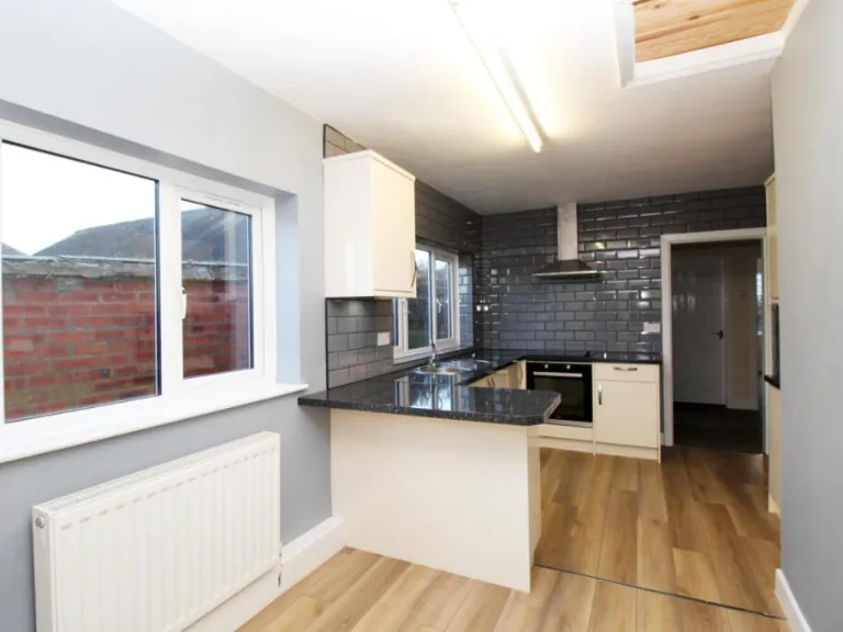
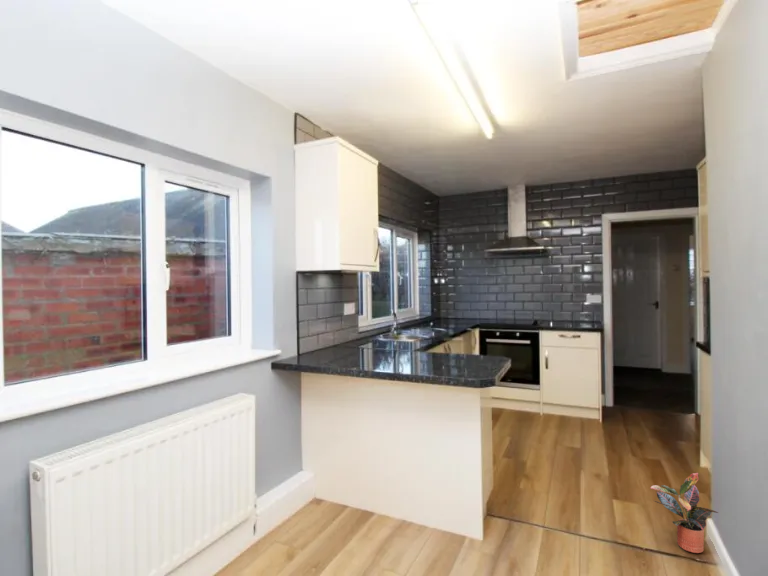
+ potted plant (681, 511)
